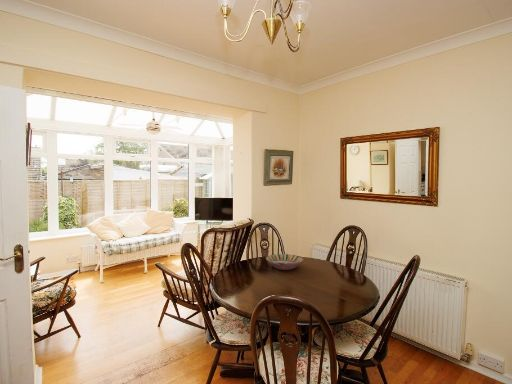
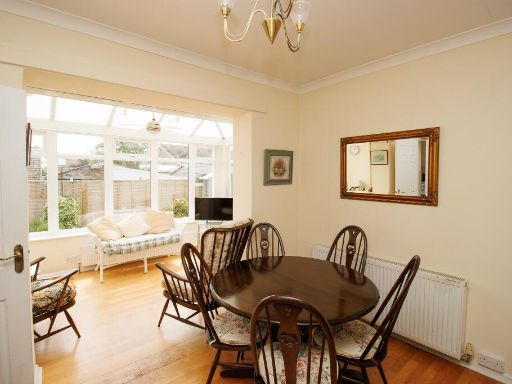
- serving bowl (284, 263)
